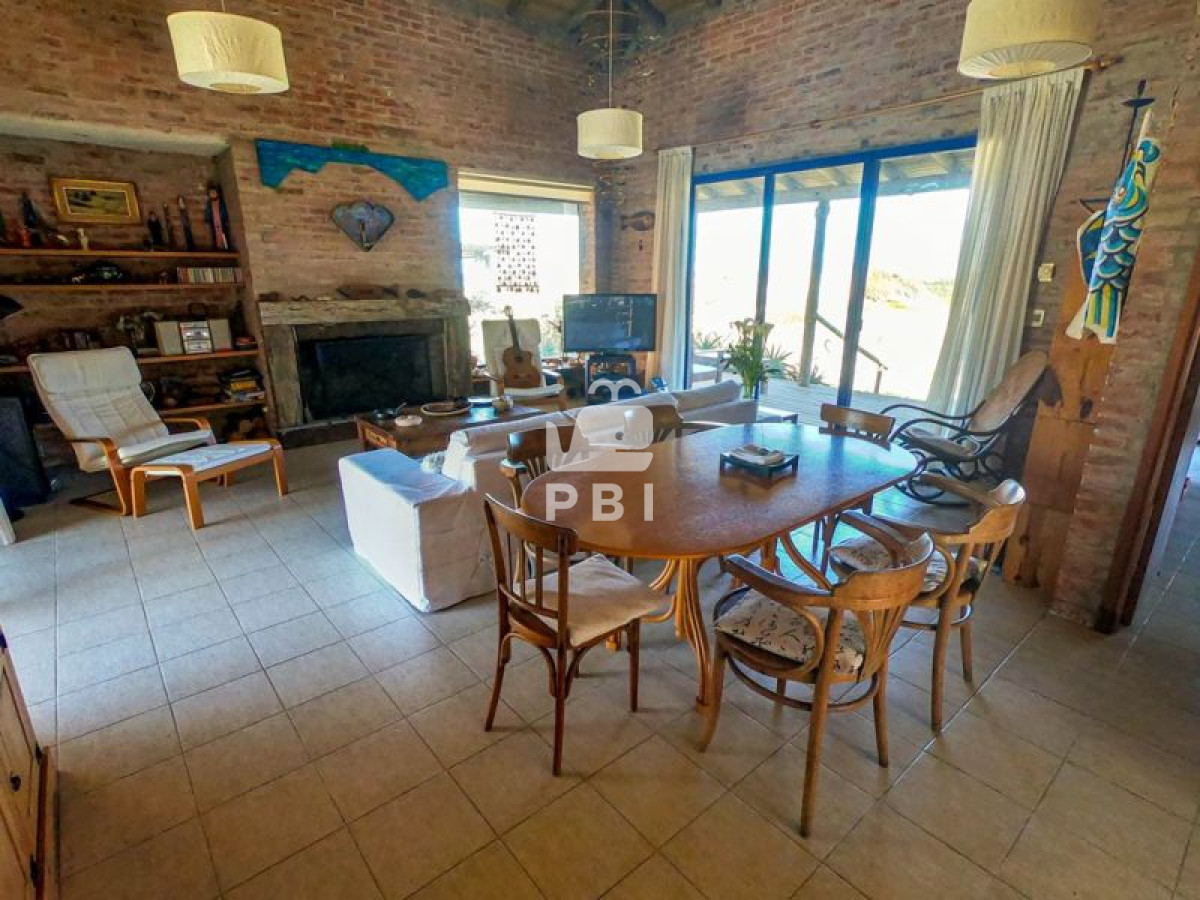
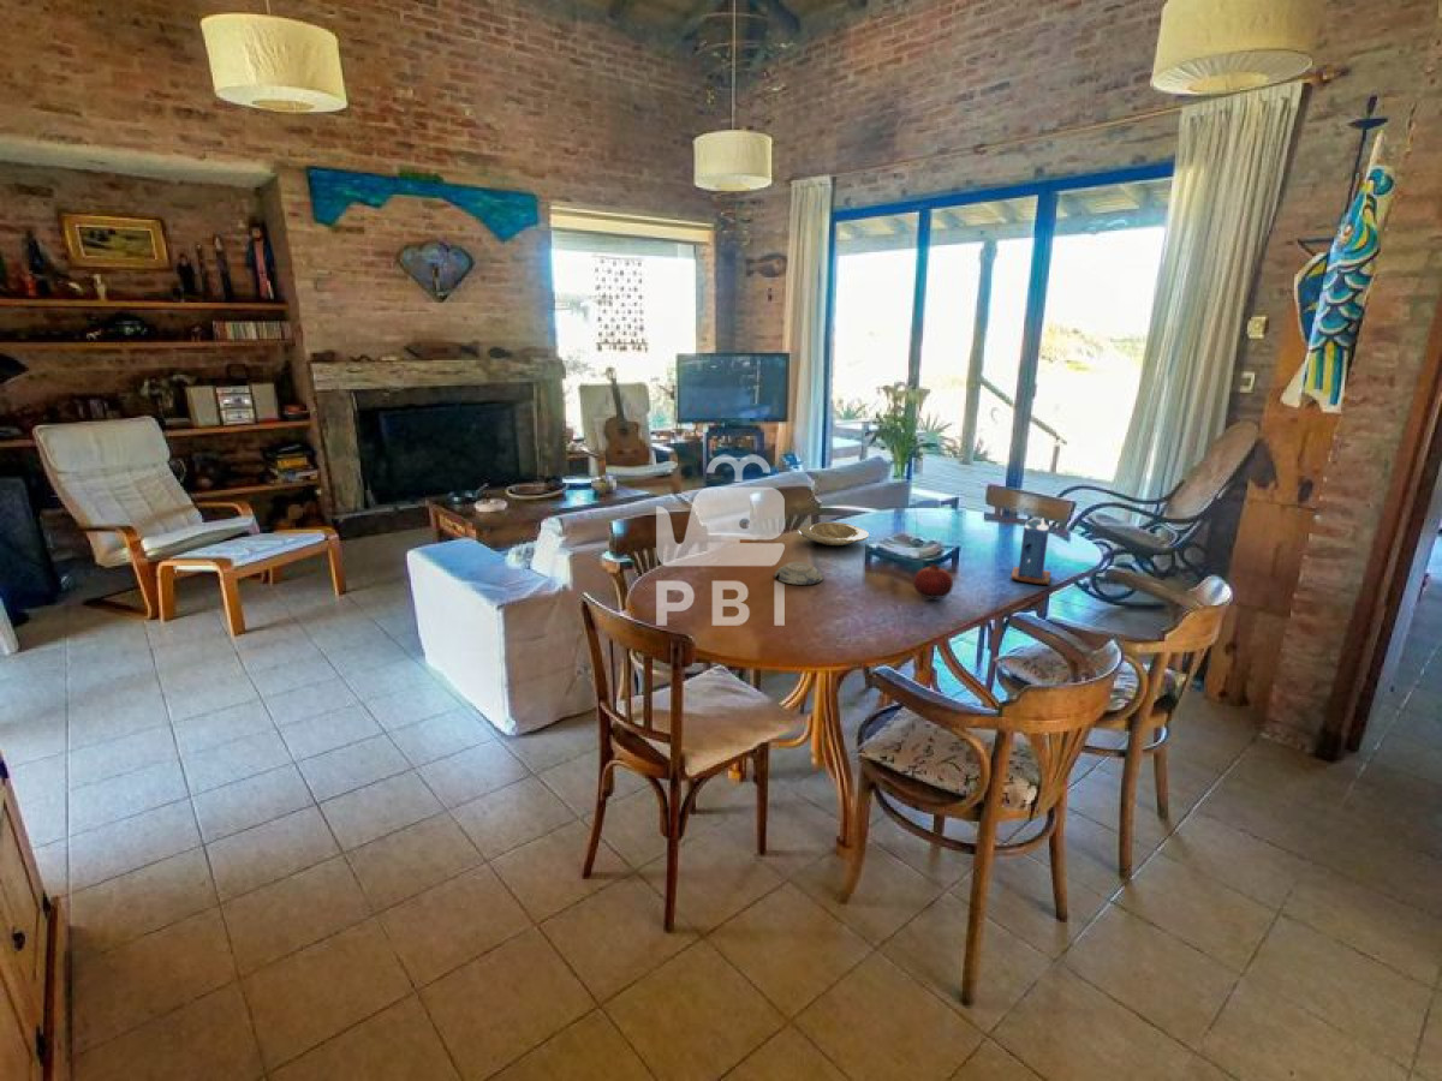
+ candle (1035, 547)
+ decorative bowl (798, 571)
+ plate (833, 536)
+ fruit (932, 581)
